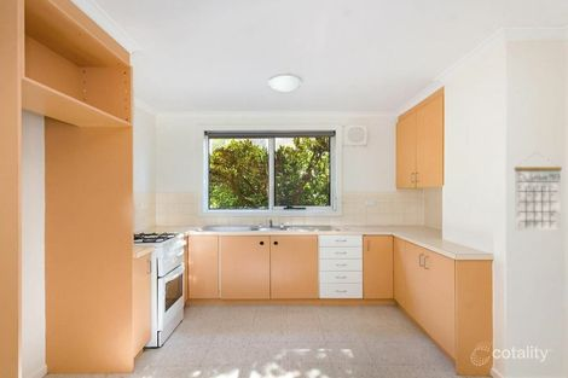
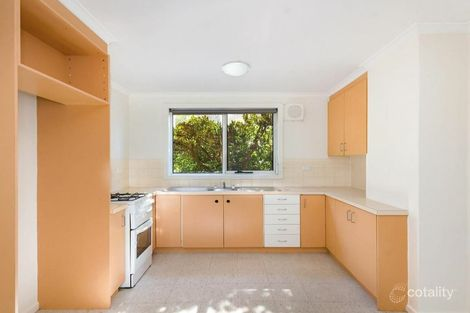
- calendar (538, 191)
